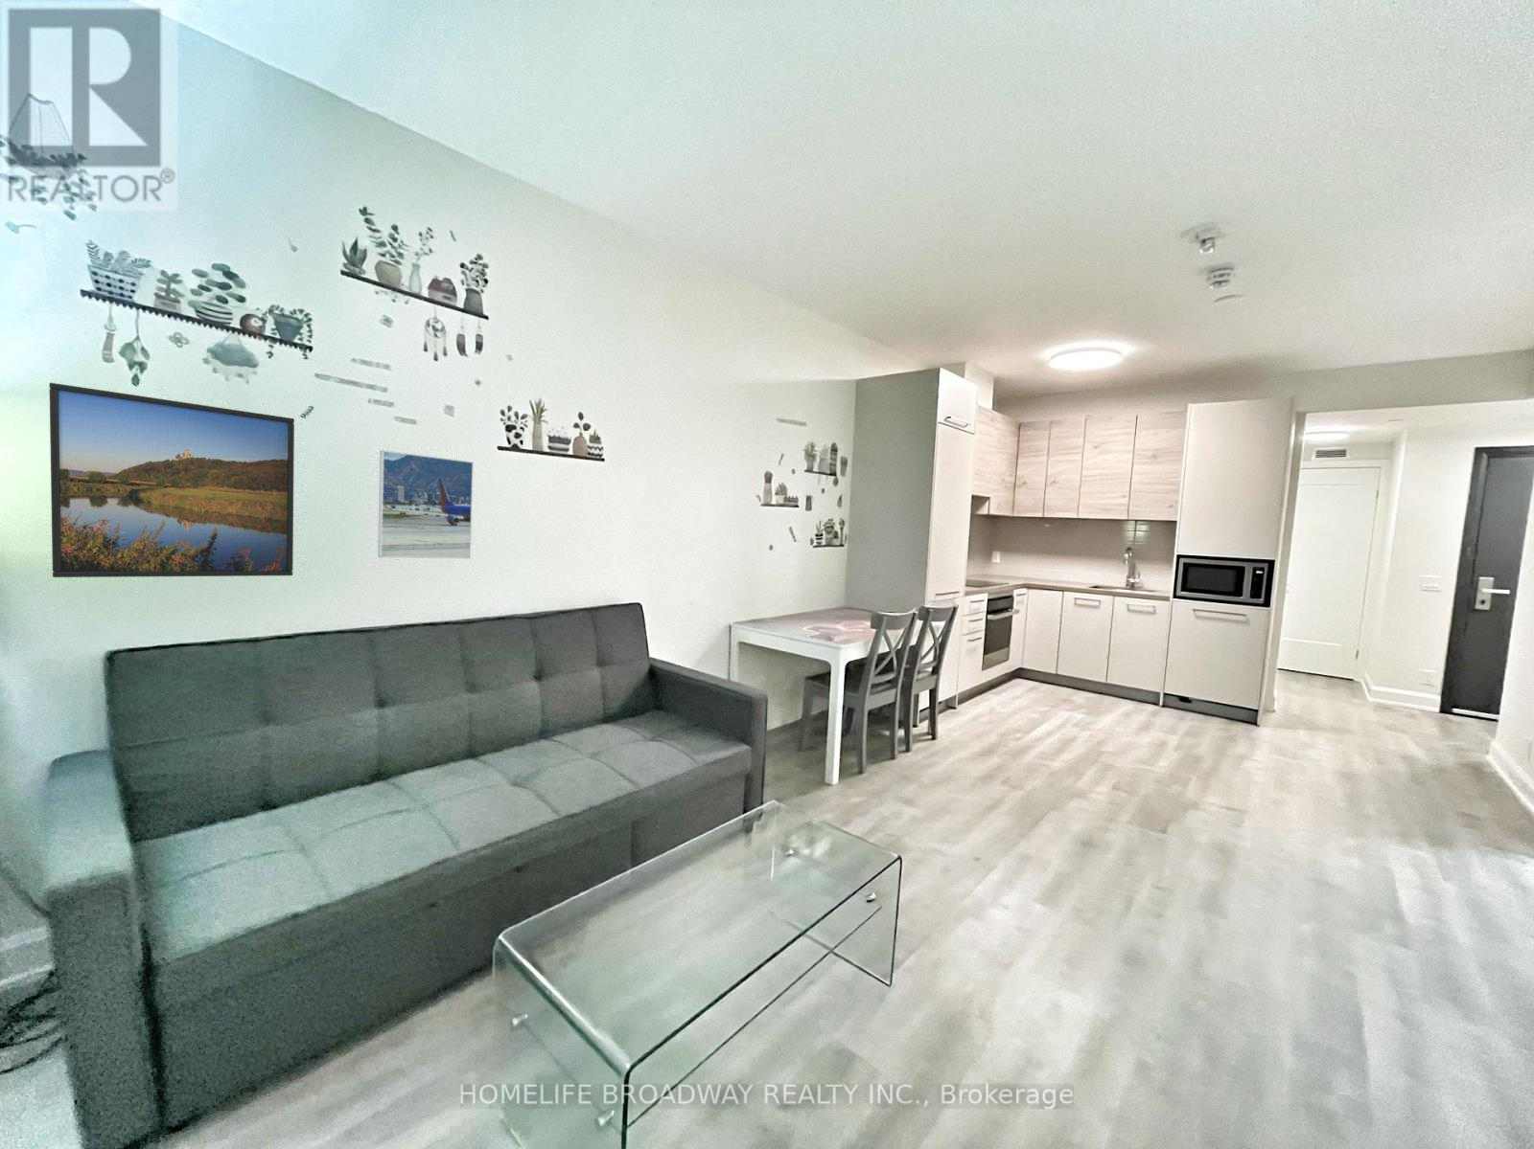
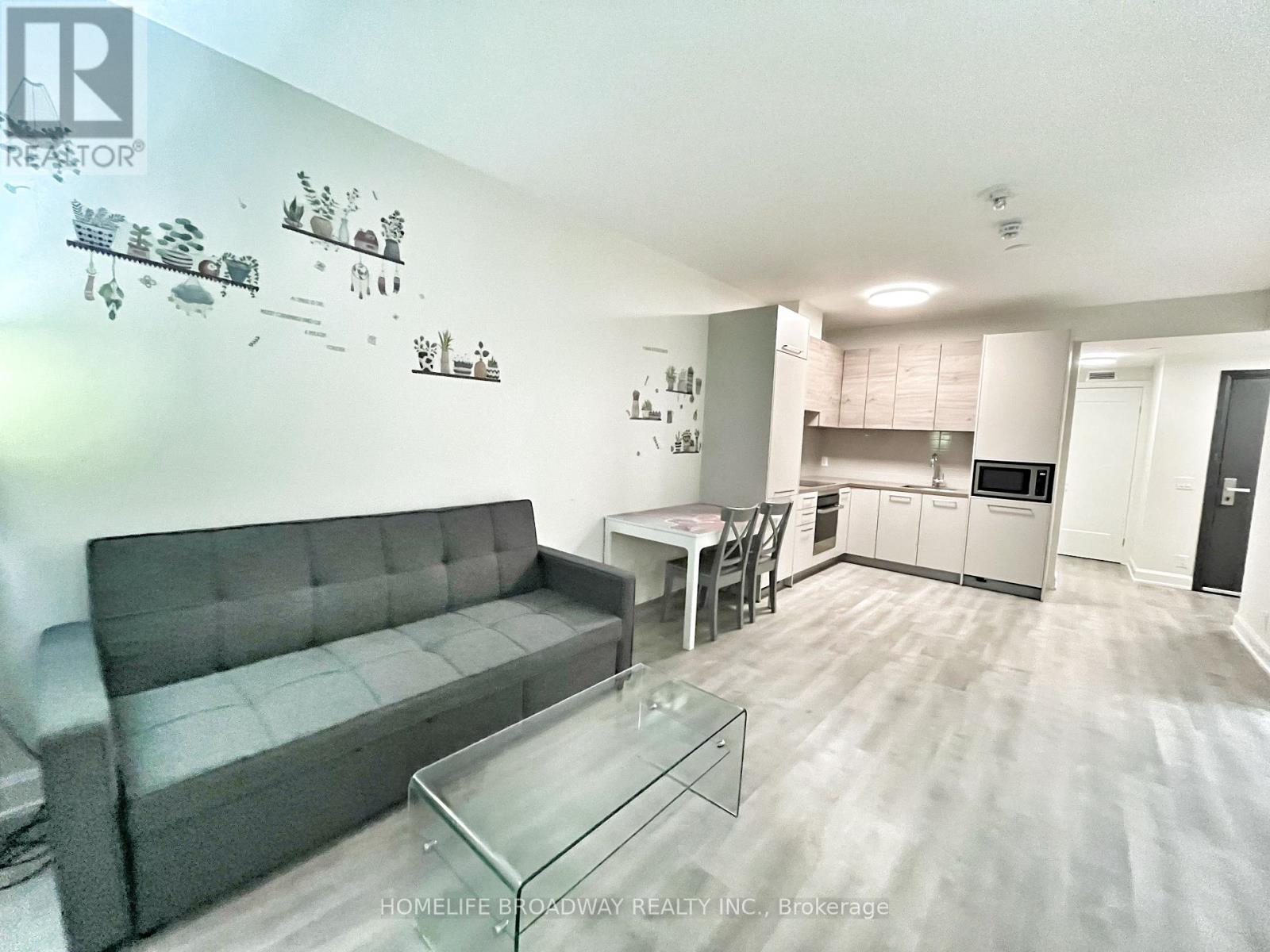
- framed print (184, 490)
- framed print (428, 507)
